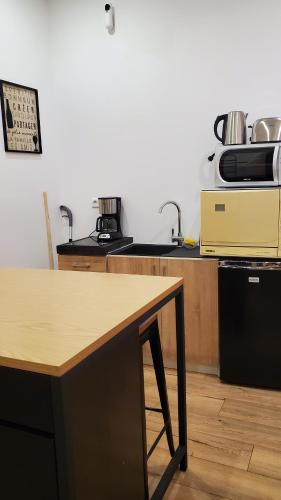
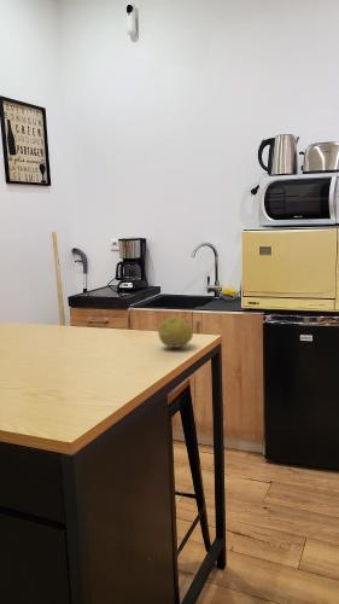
+ fruit (175, 332)
